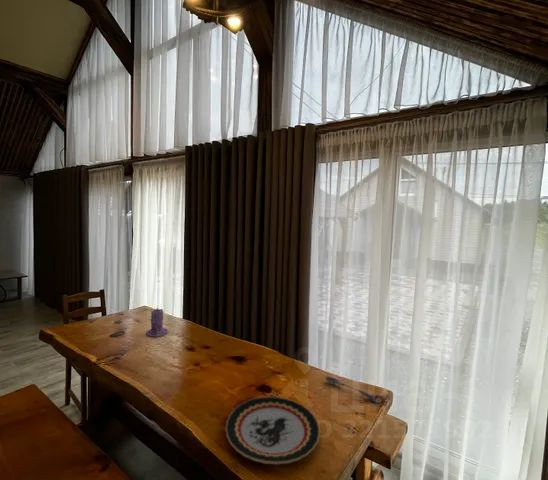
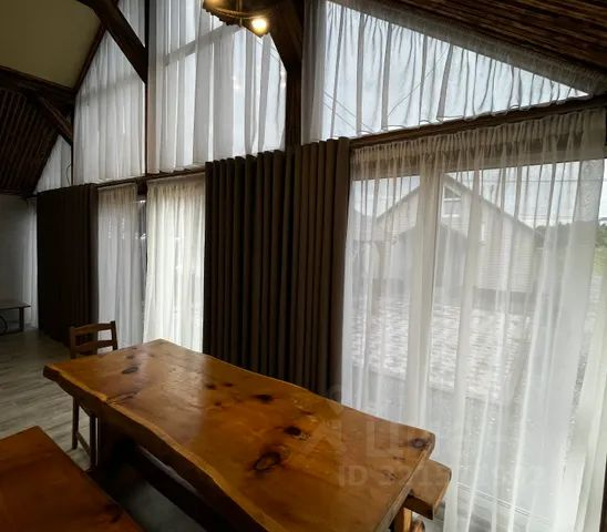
- candle (157, 319)
- plate (272, 428)
- soupspoon (348, 386)
